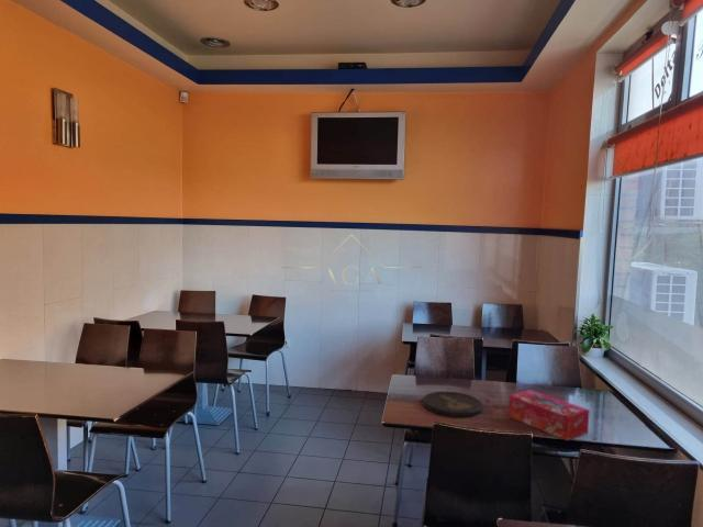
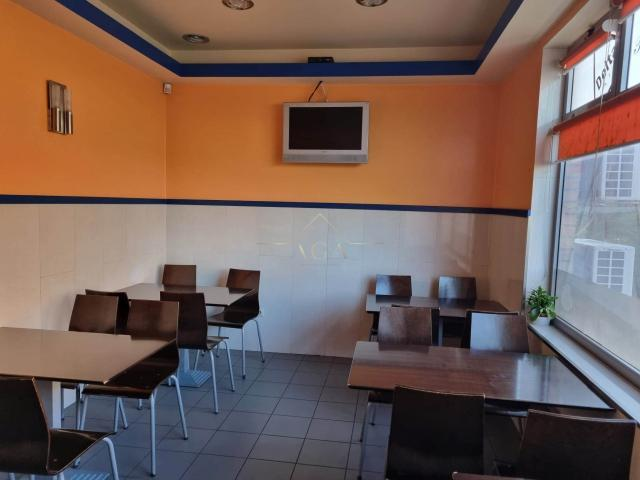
- tissue box (547, 413)
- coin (451, 403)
